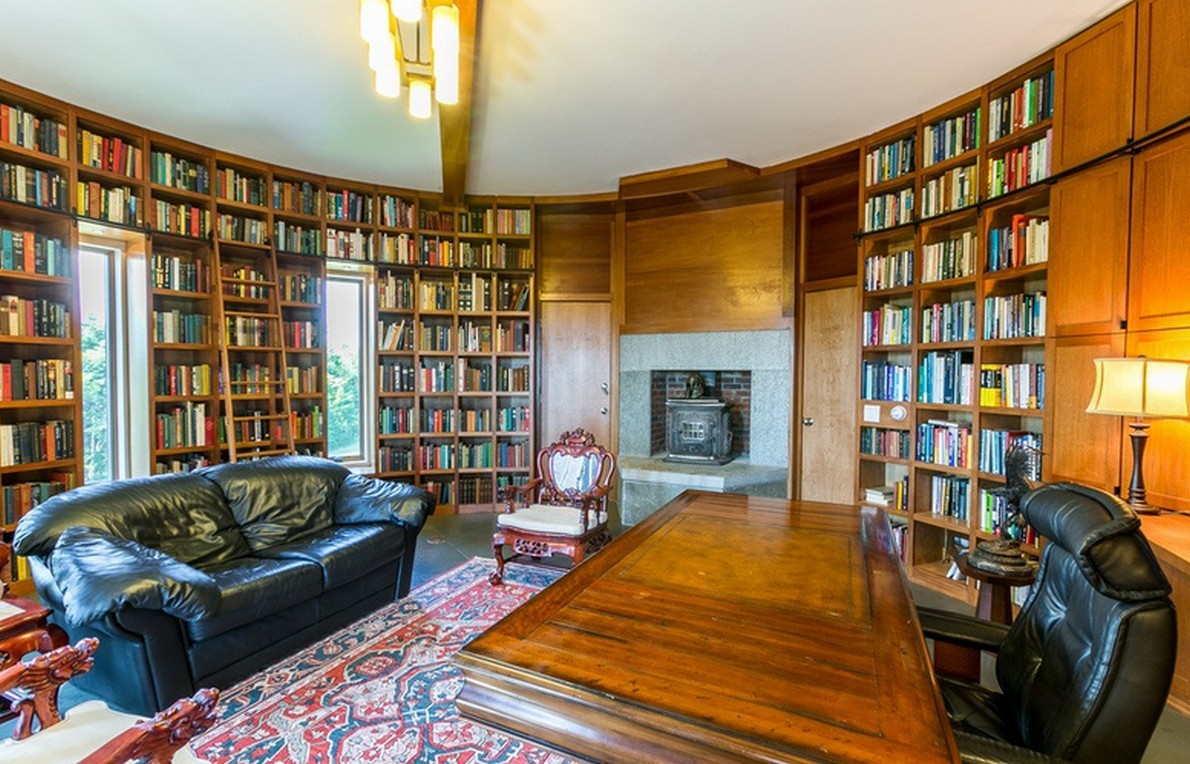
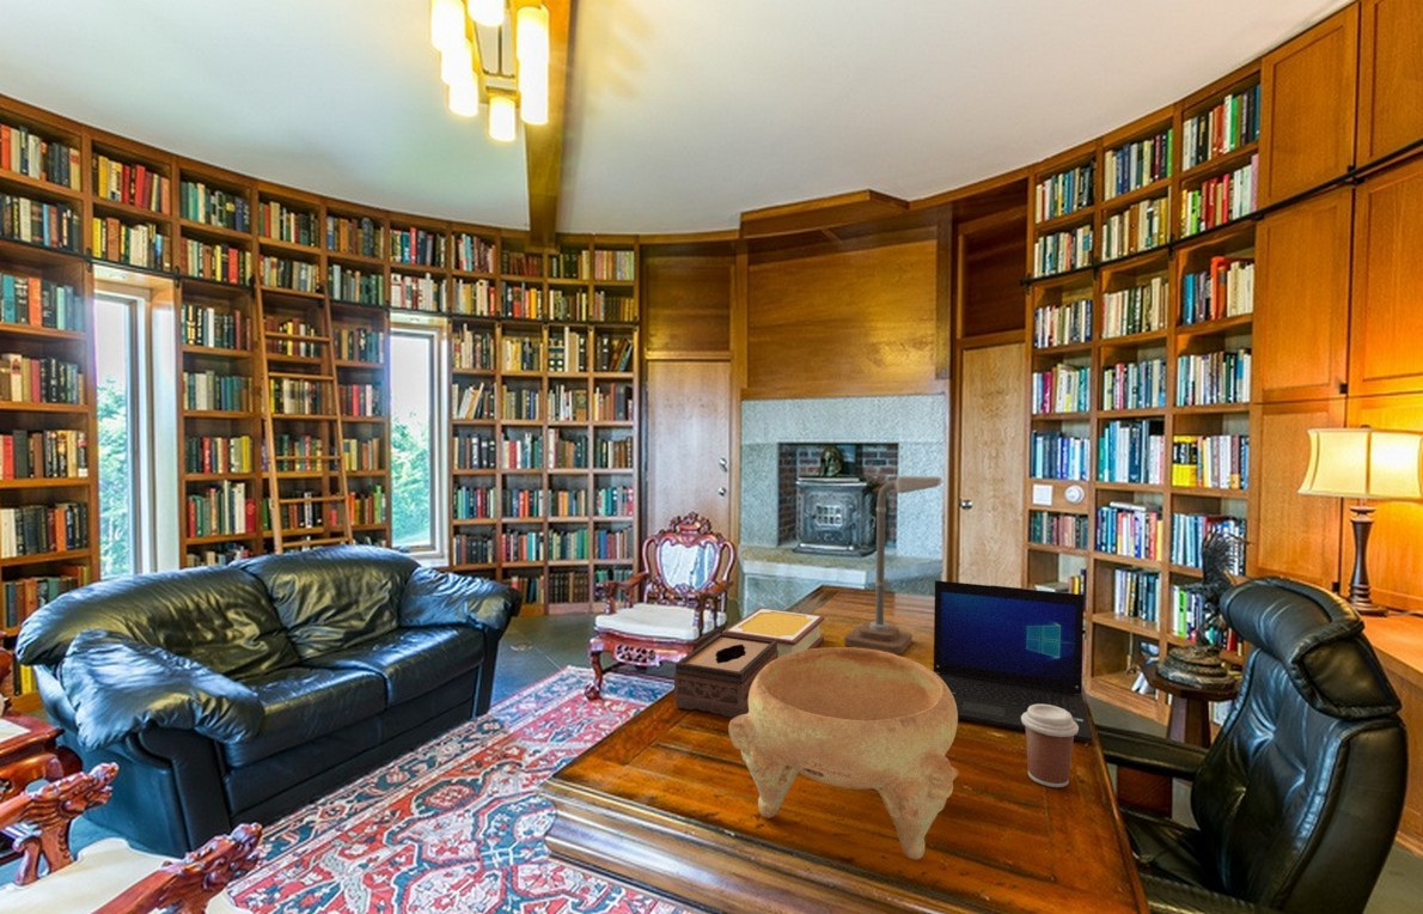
+ book (774, 635)
+ desk lamp (884, 560)
+ decorative bowl (841, 742)
+ tissue box (728, 671)
+ coffee cup (1049, 744)
+ laptop (1003, 652)
